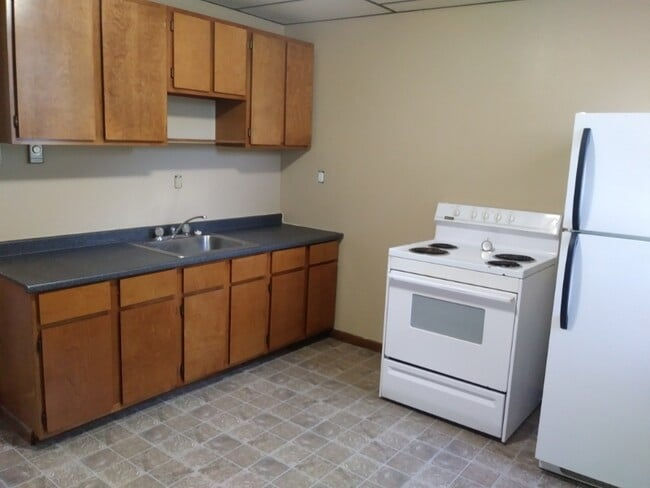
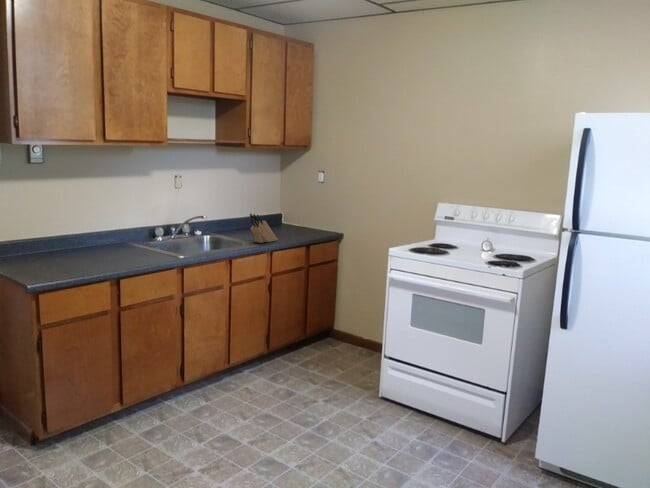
+ knife block (262, 227)
